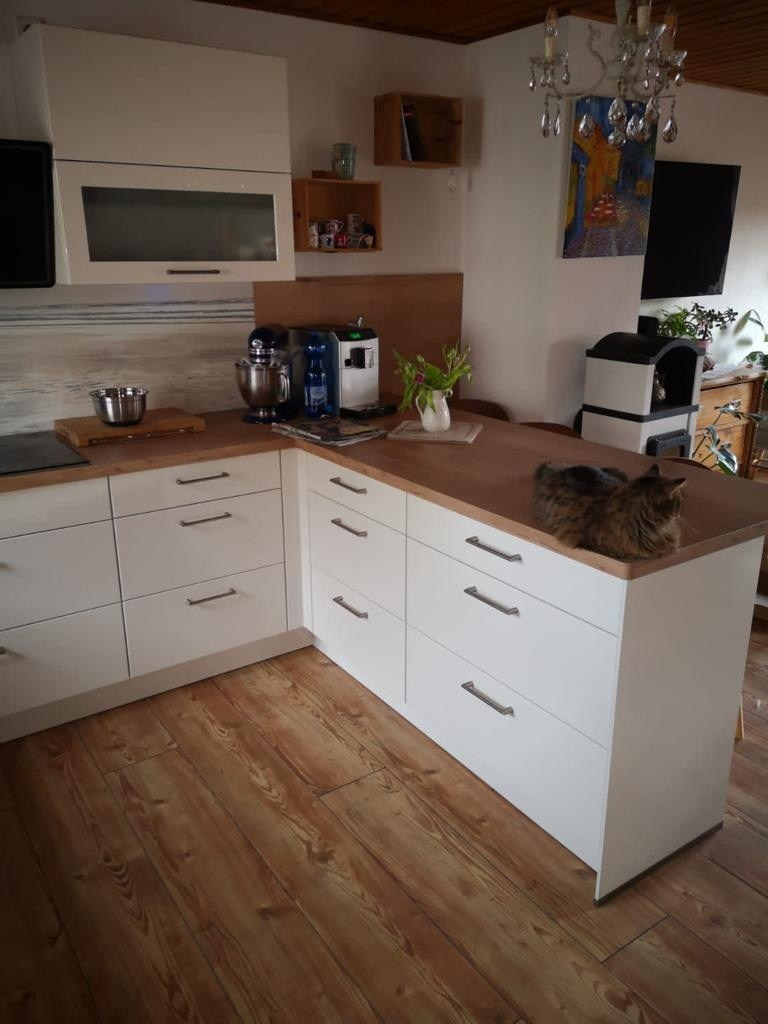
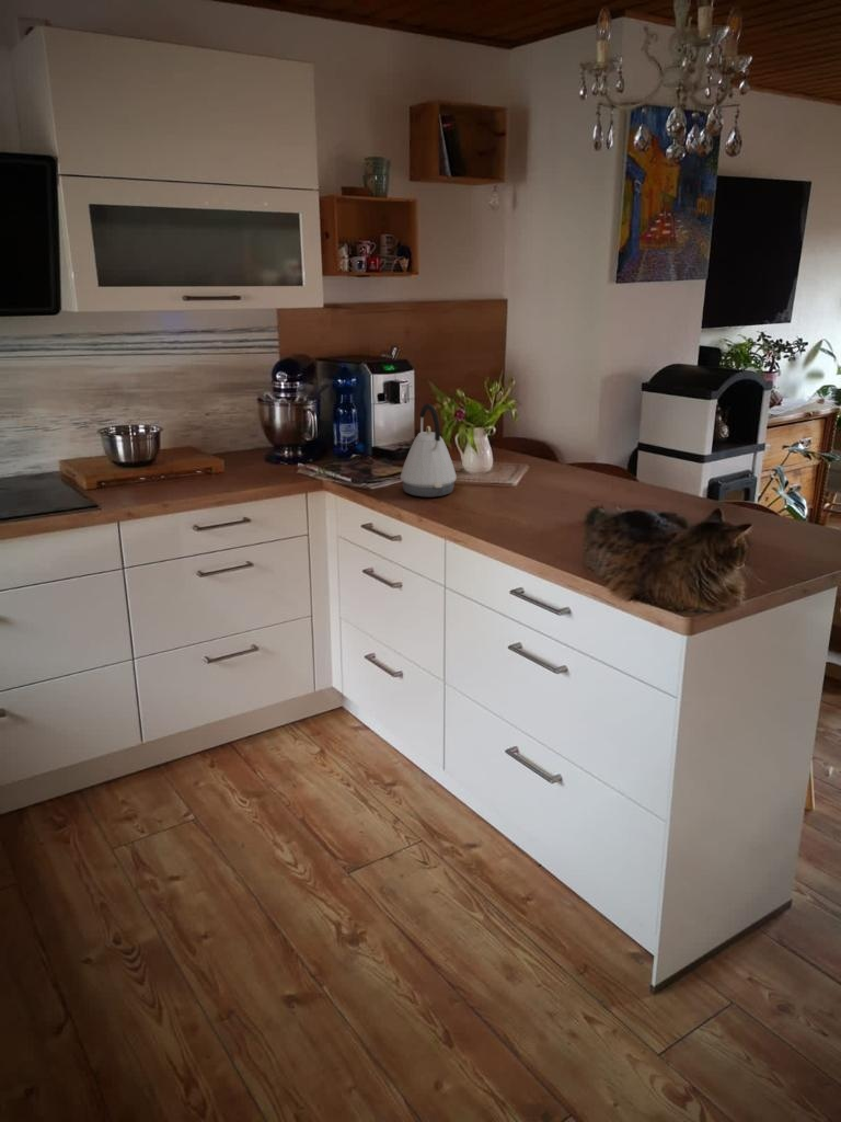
+ kettle (427, 448)
